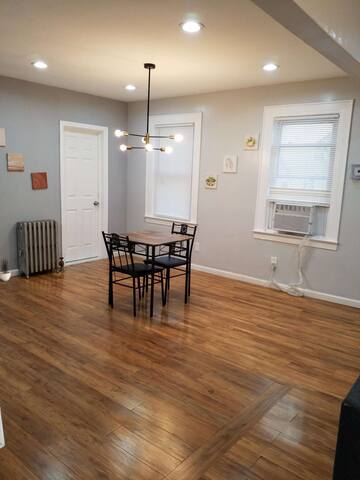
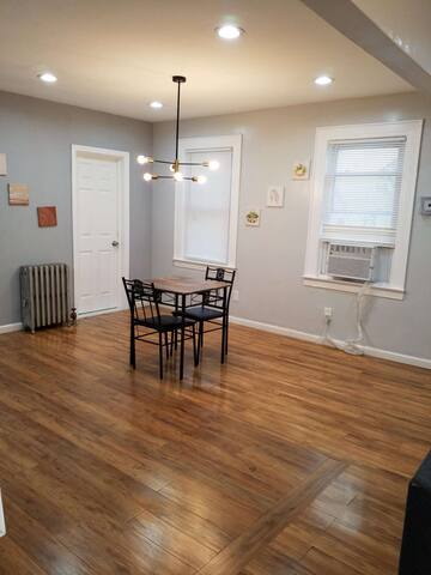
- potted plant (9, 264)
